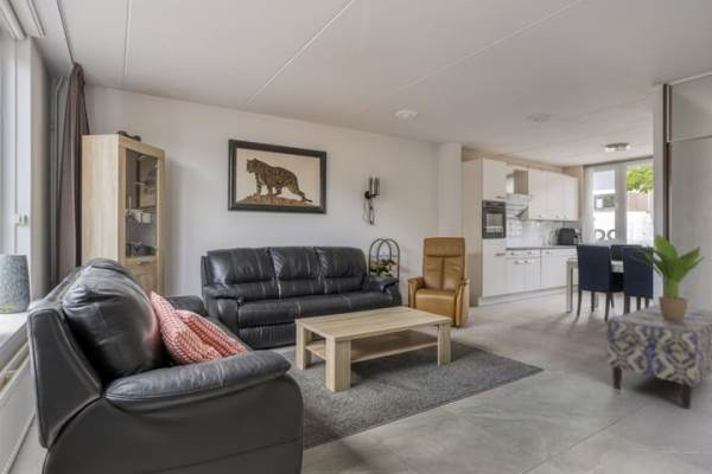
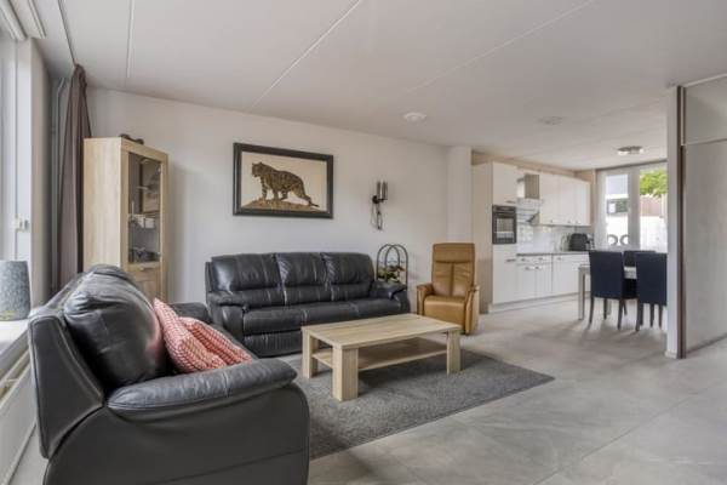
- potted plant (663, 275)
- bench (672, 348)
